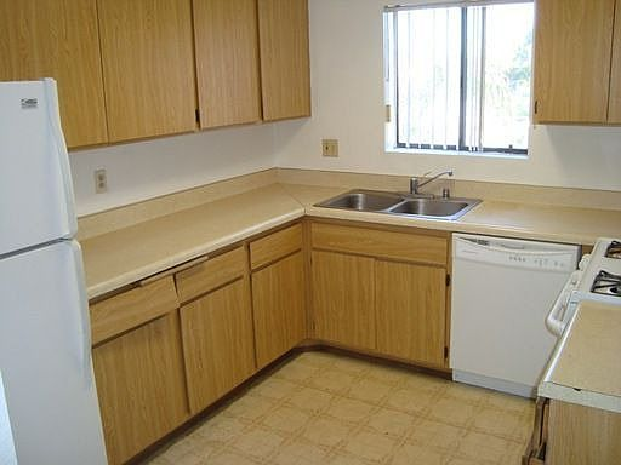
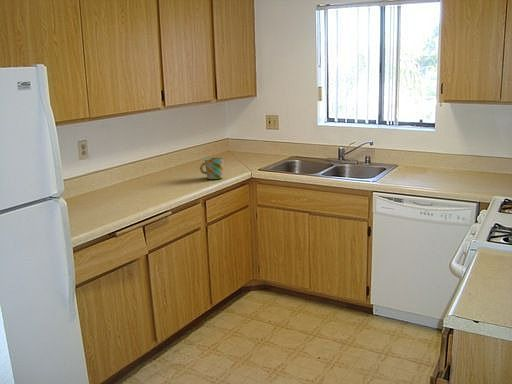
+ mug (212, 168)
